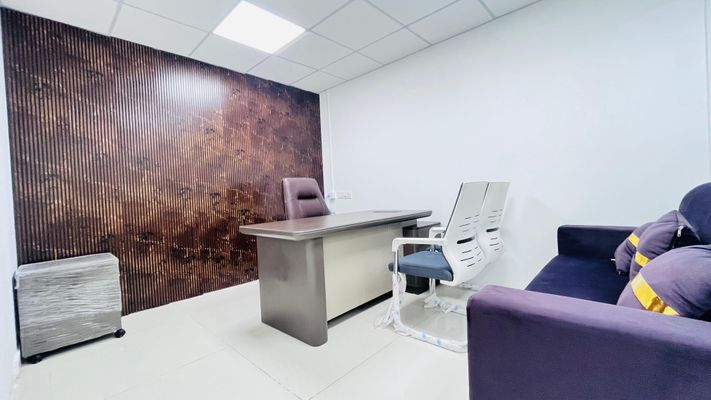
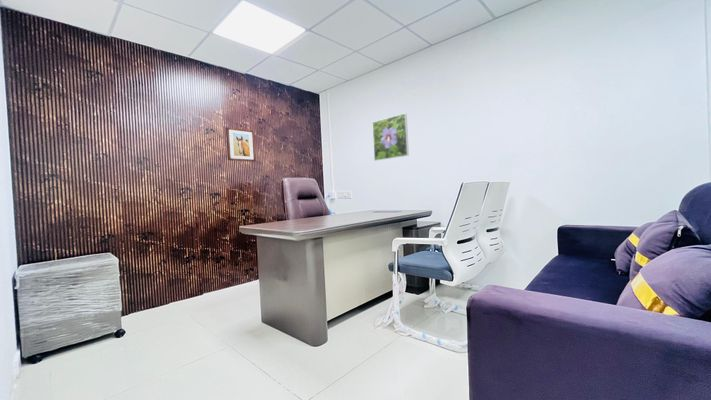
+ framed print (389, 138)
+ wall art (241, 145)
